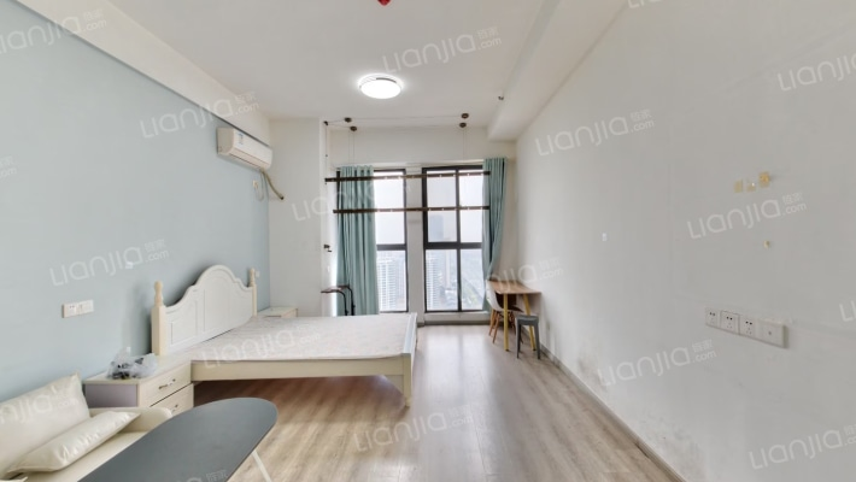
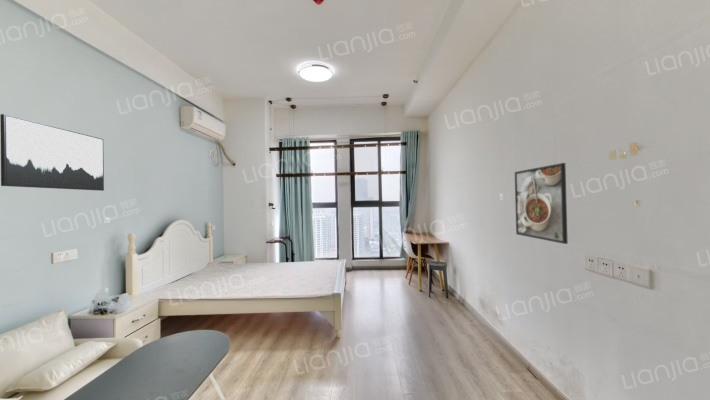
+ wall art (60, 158)
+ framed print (537, 203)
